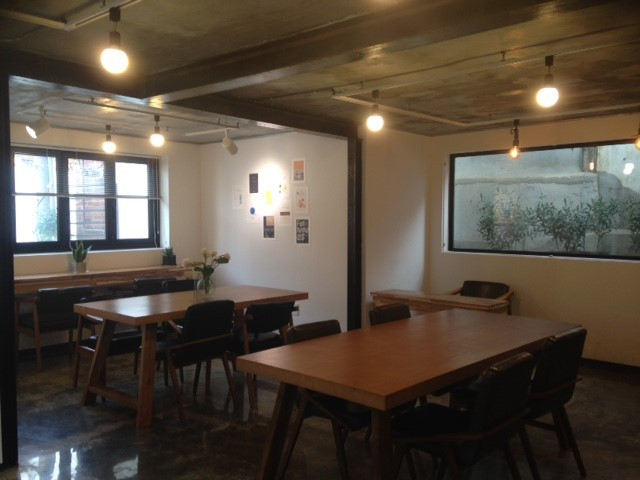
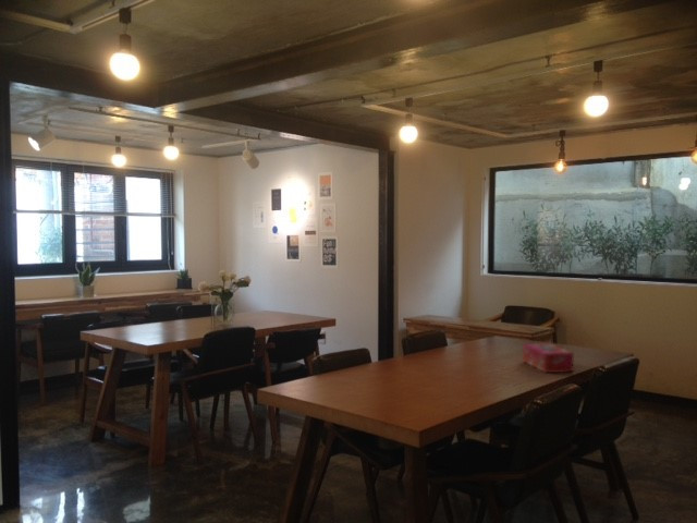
+ tissue box (547, 357)
